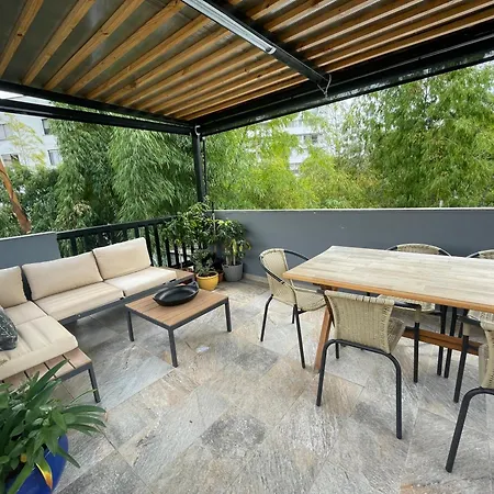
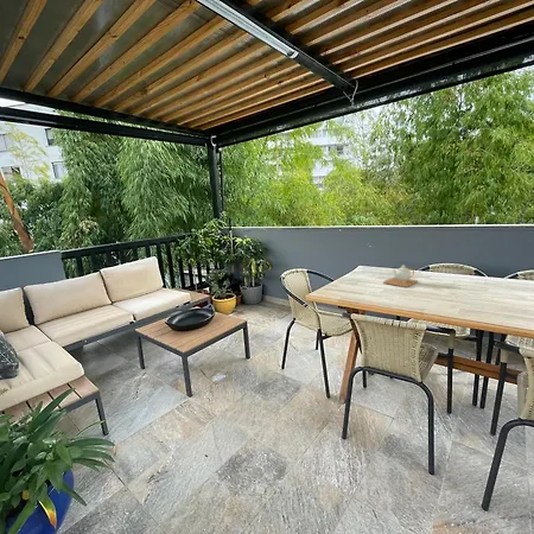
+ teapot (400, 273)
